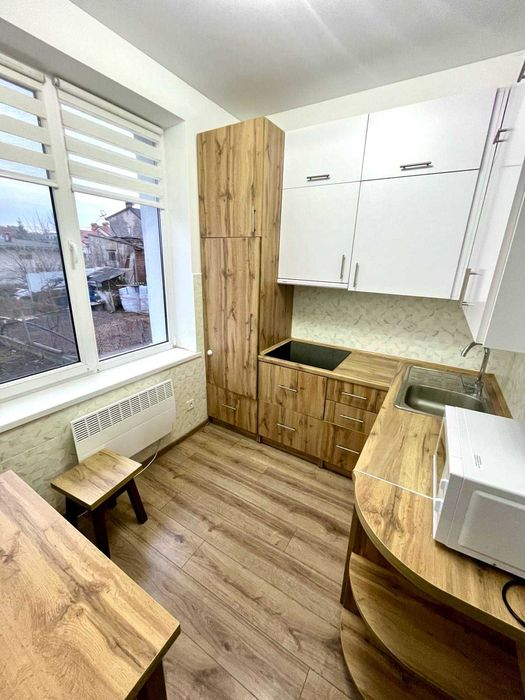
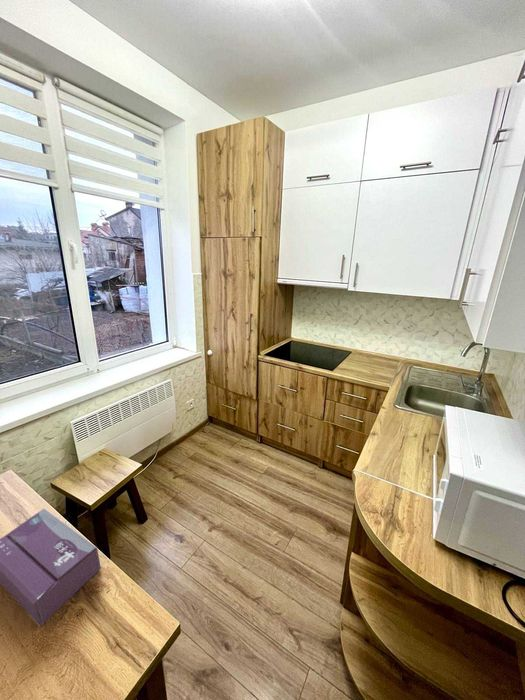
+ tissue box (42, 559)
